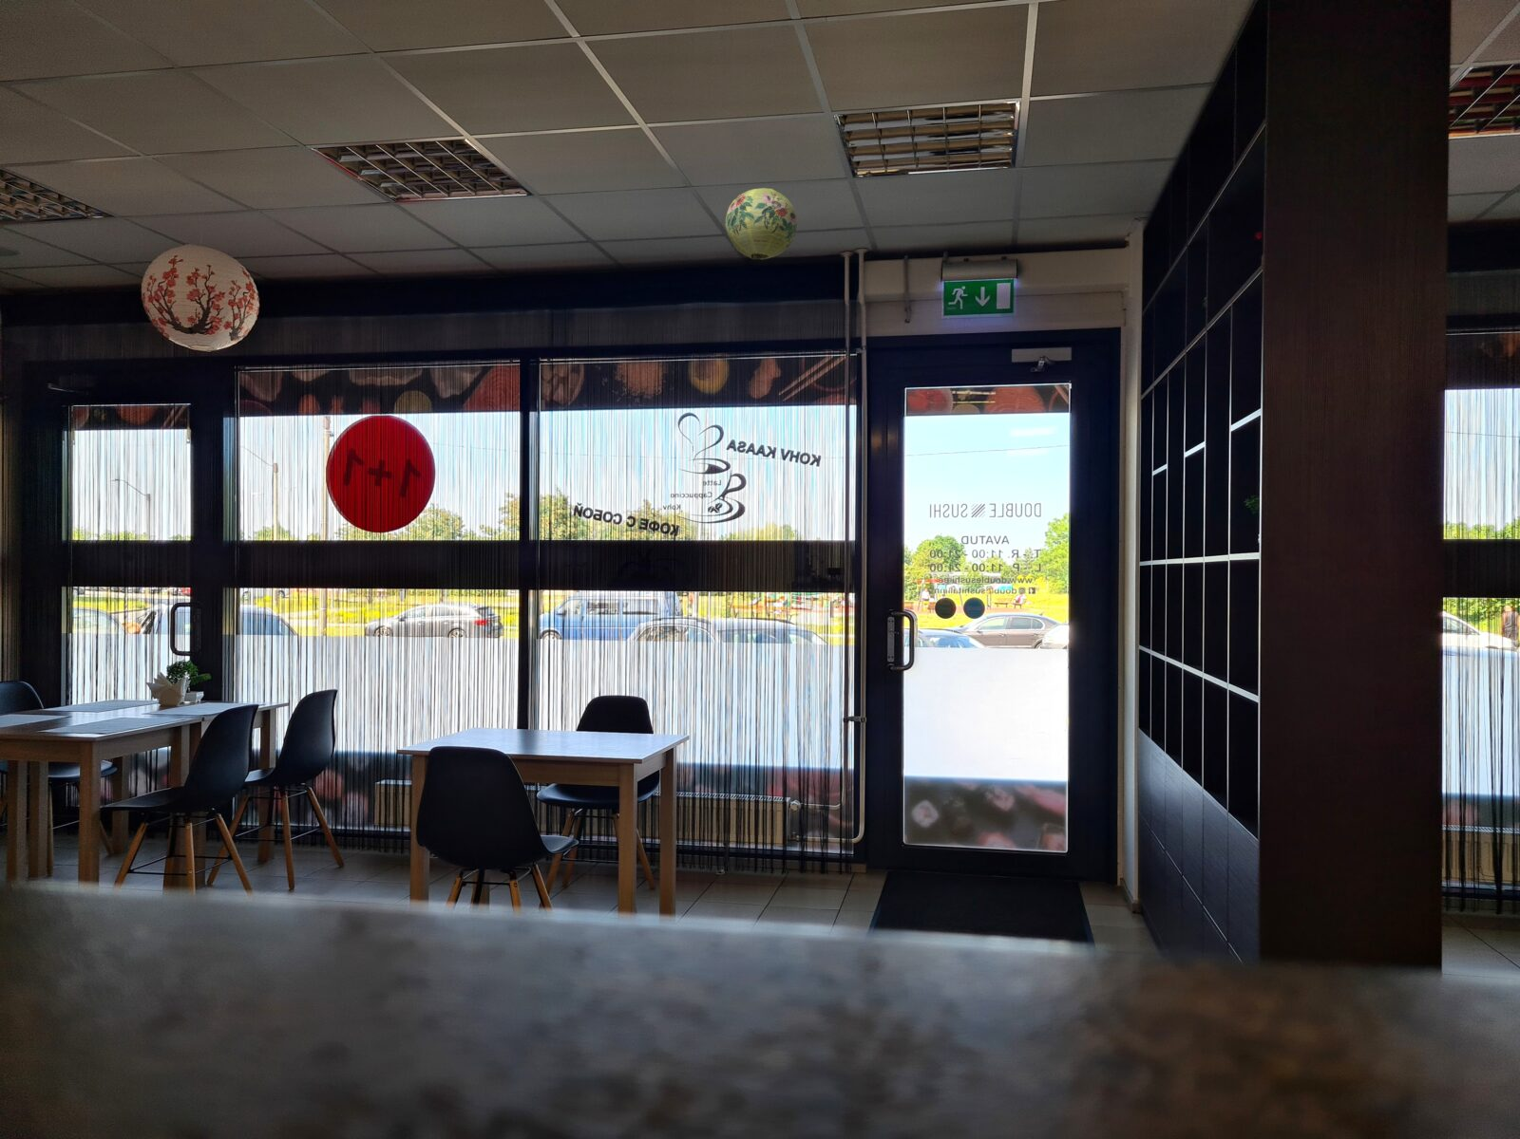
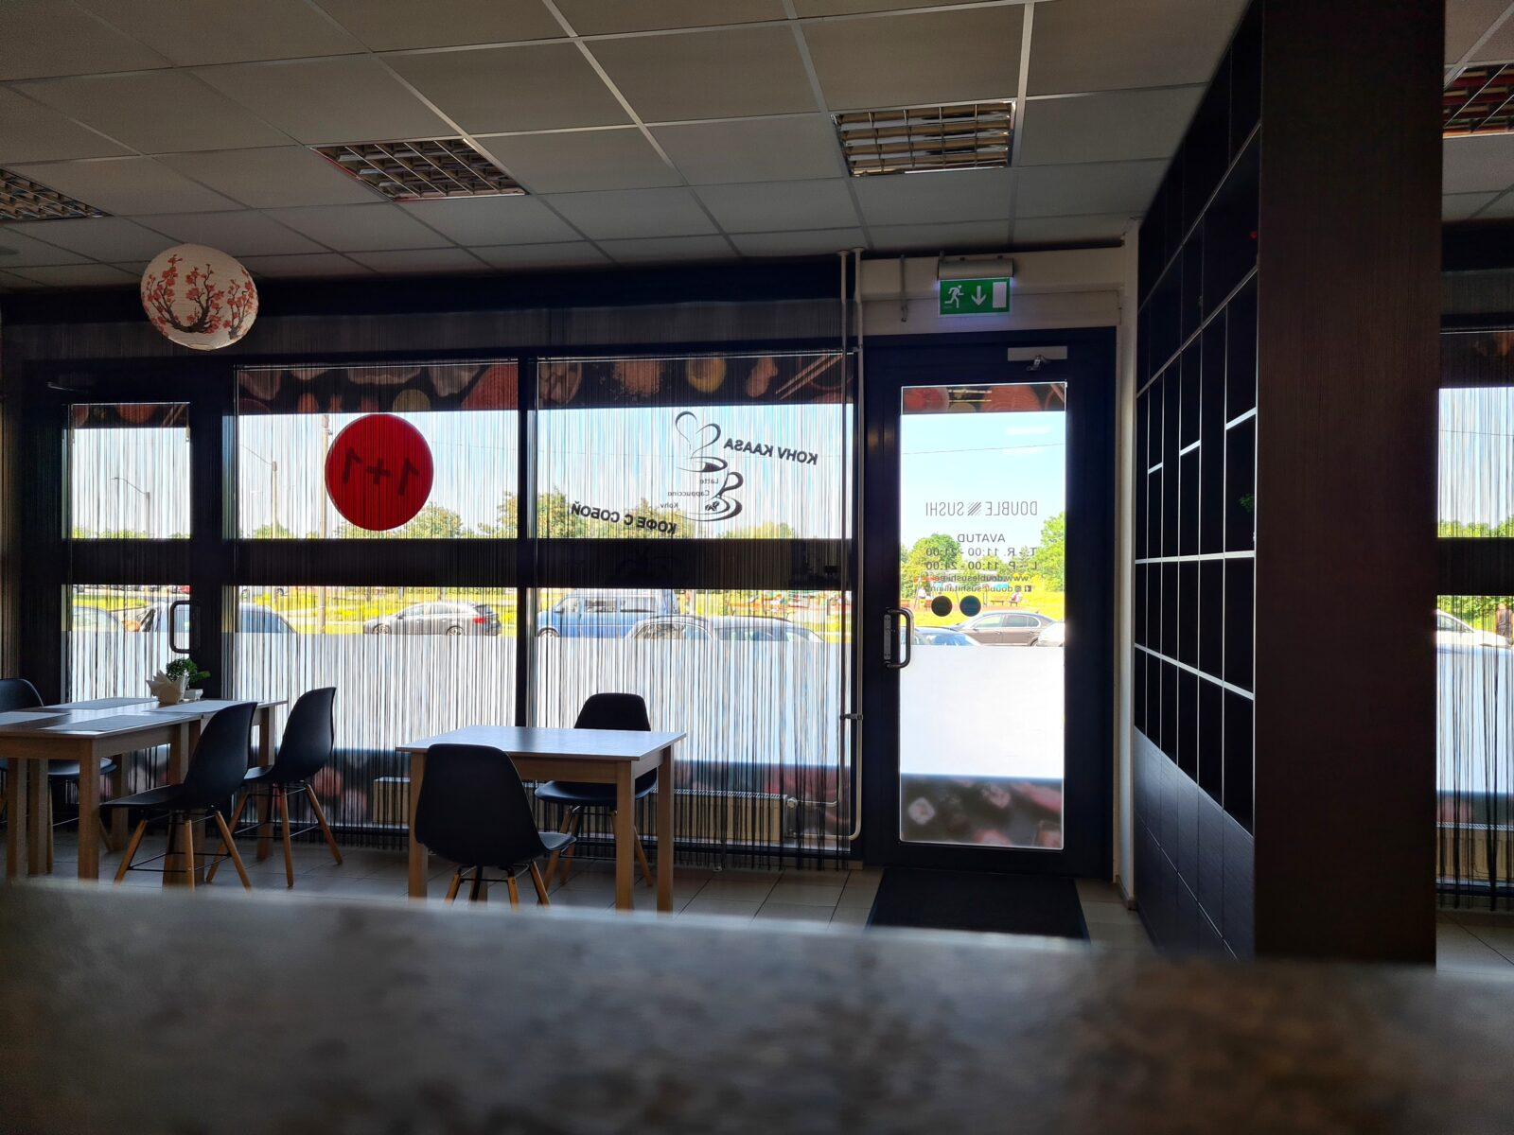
- paper lantern (761, 224)
